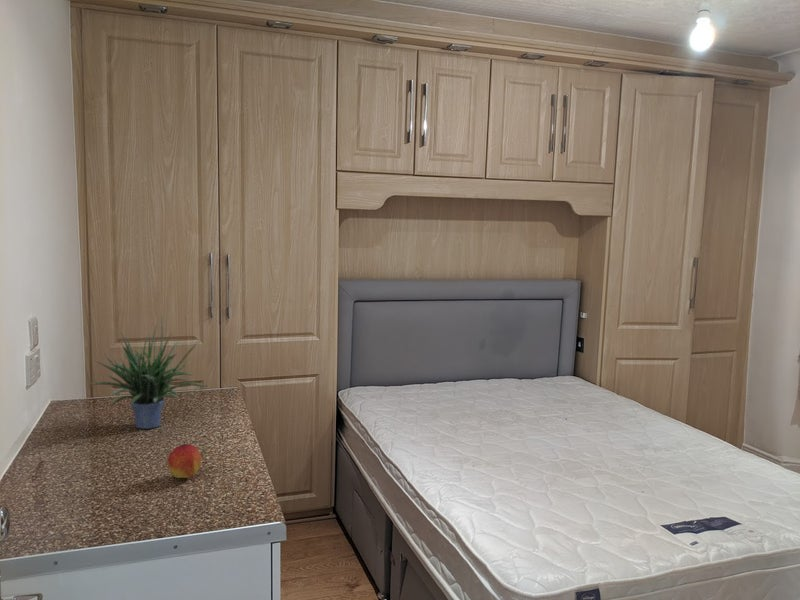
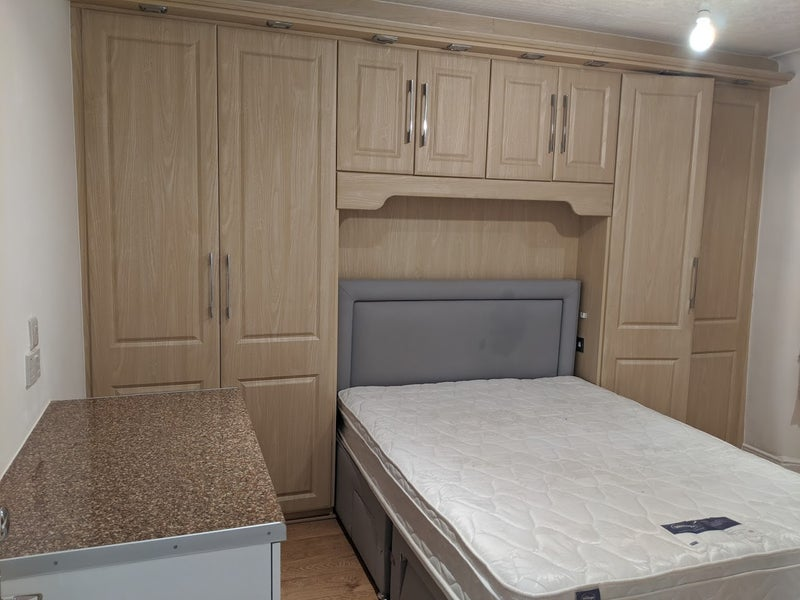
- potted plant (153, 371)
- peach (185, 461)
